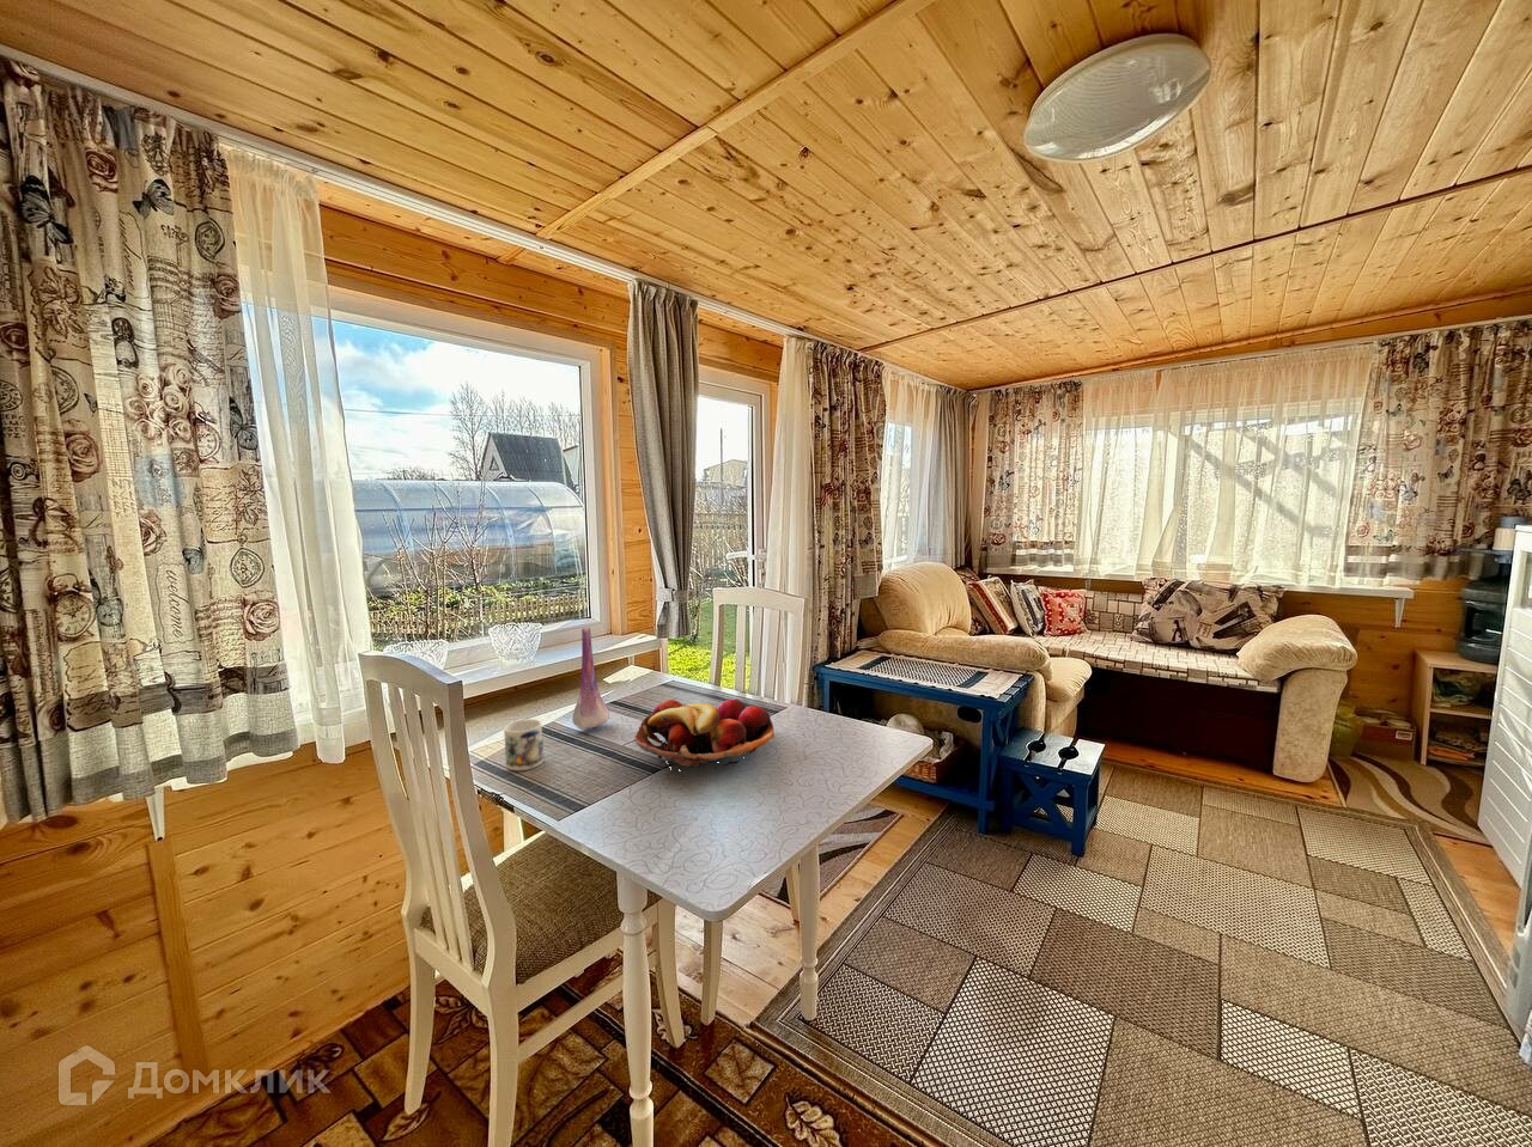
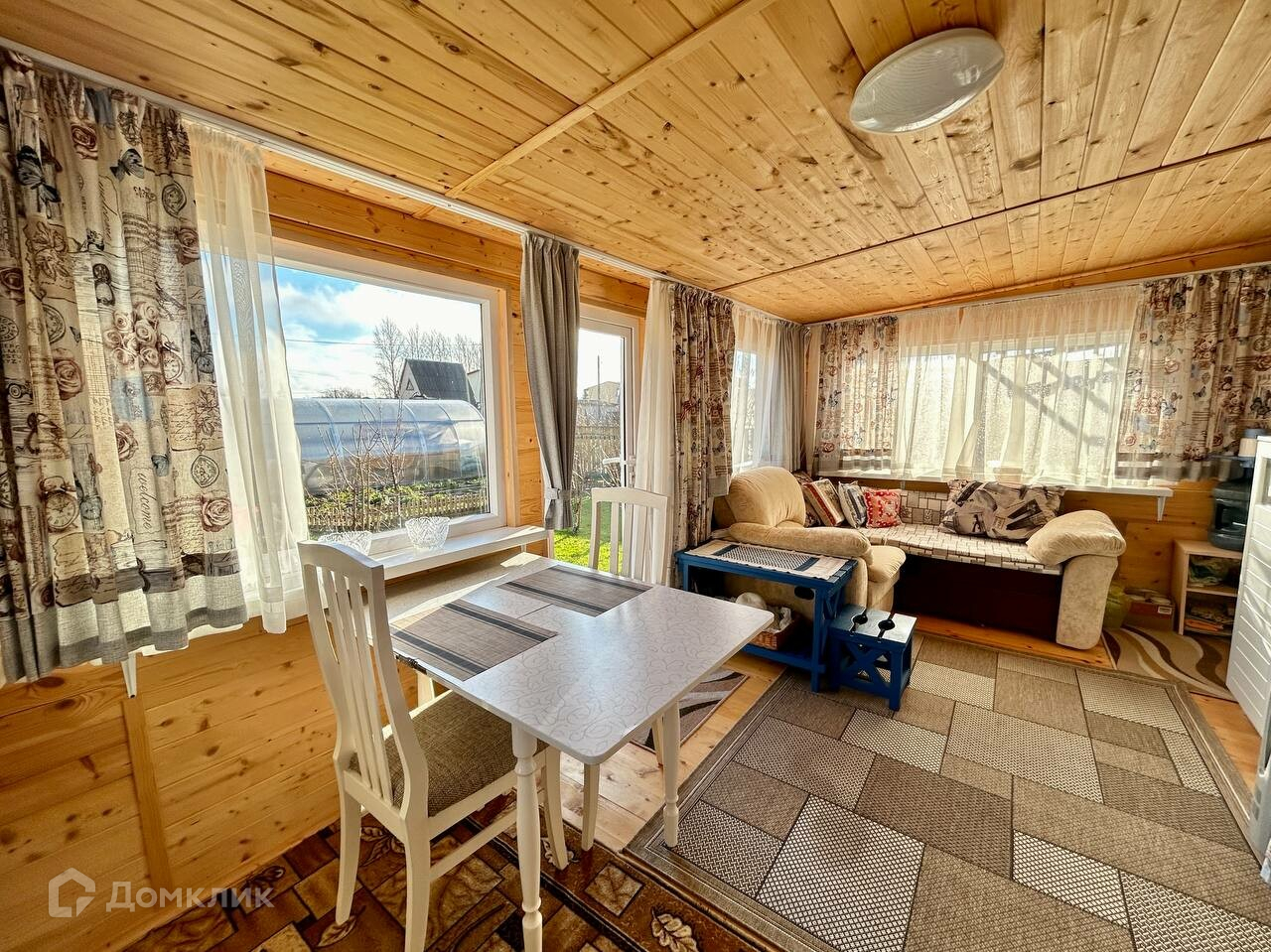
- vase (593, 677)
- mug (521, 742)
- fruit basket (705, 728)
